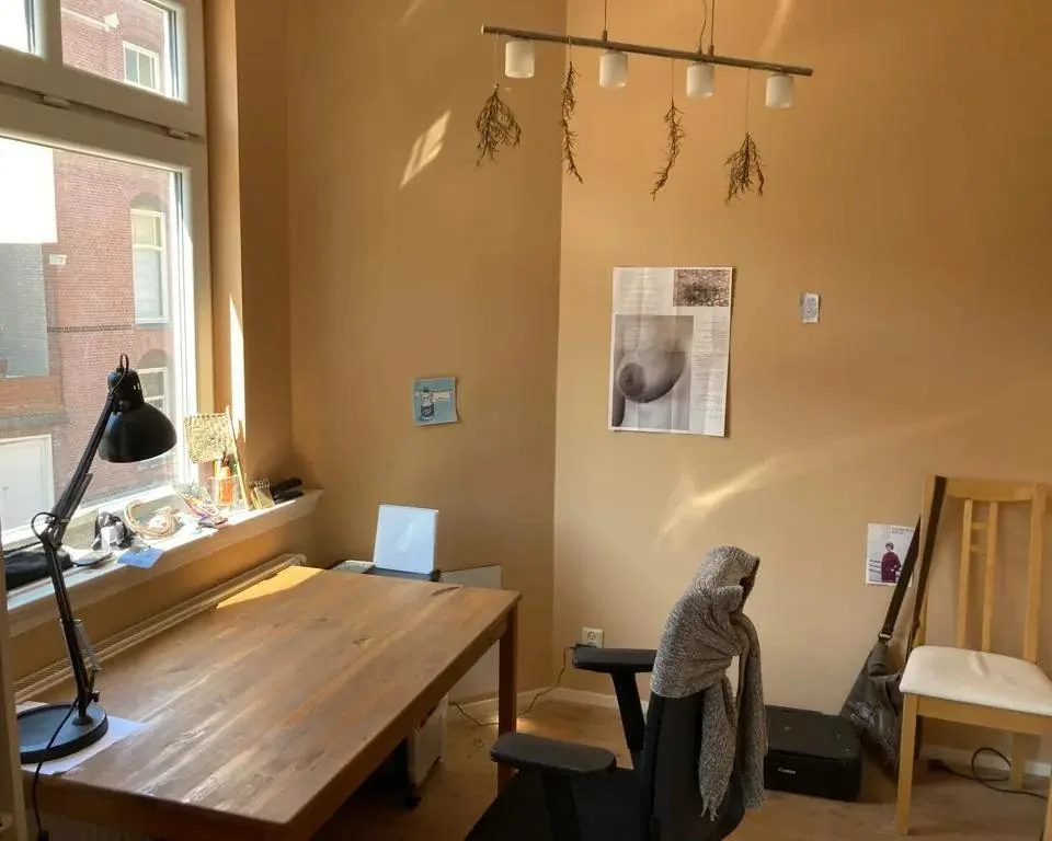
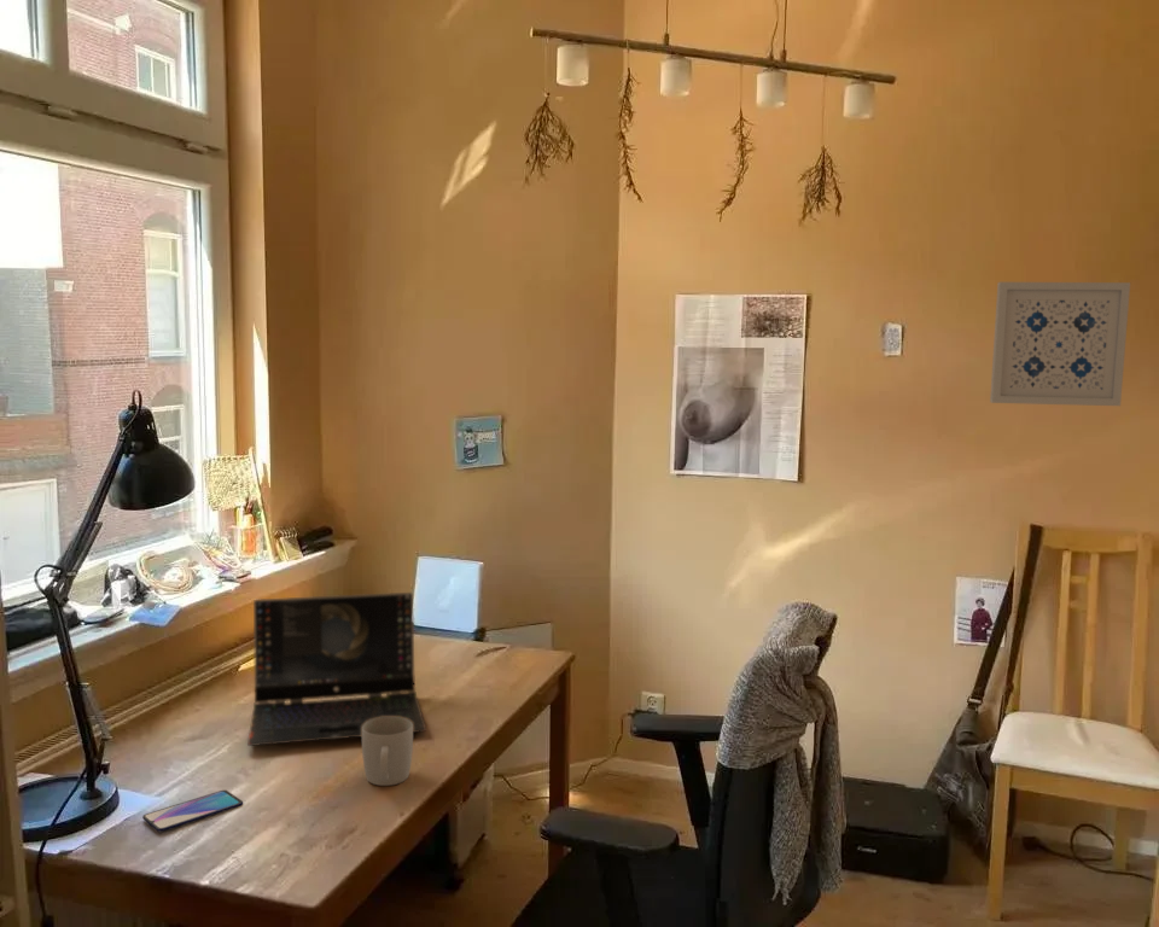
+ mug (386, 754)
+ smartphone (193, 809)
+ wall art (1058, 343)
+ laptop computer (337, 665)
